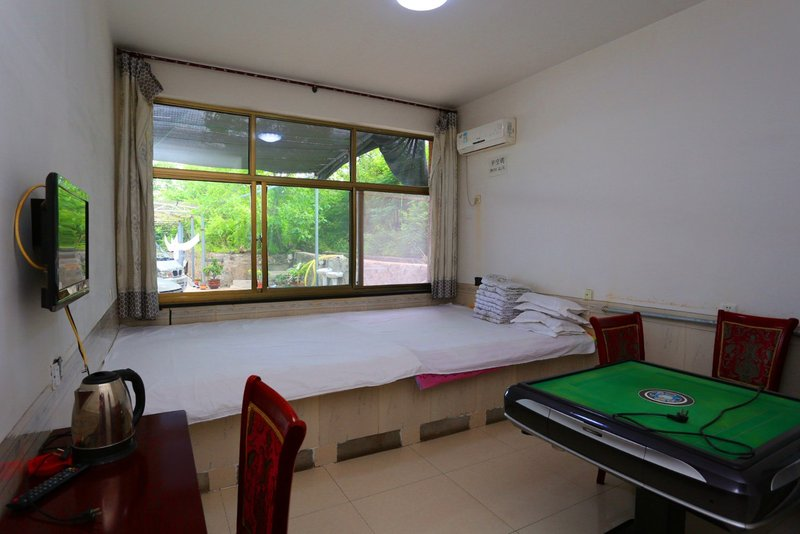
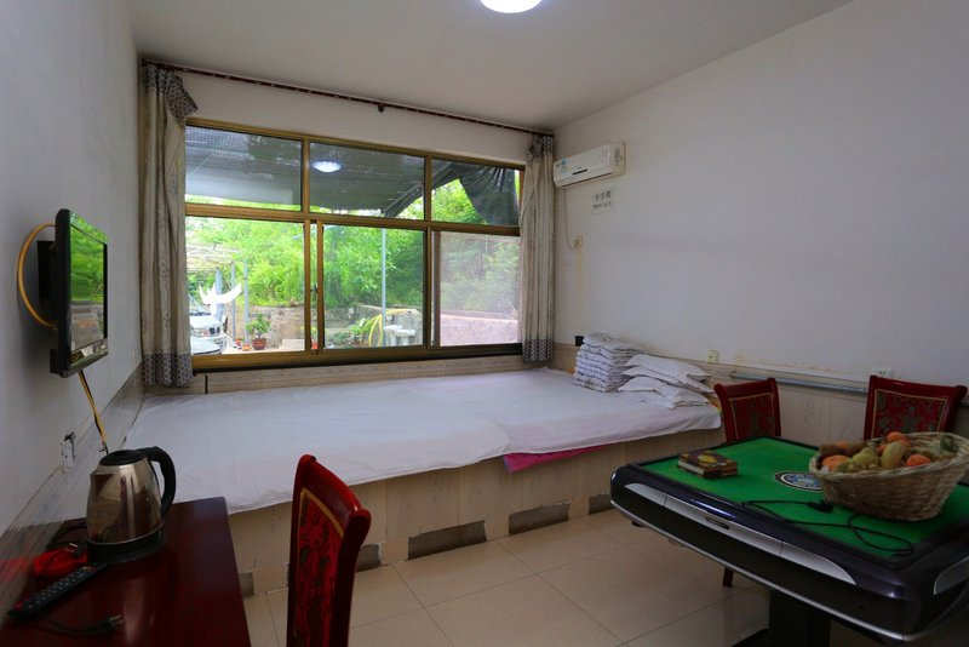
+ fruit basket (887, 468)
+ book (706, 463)
